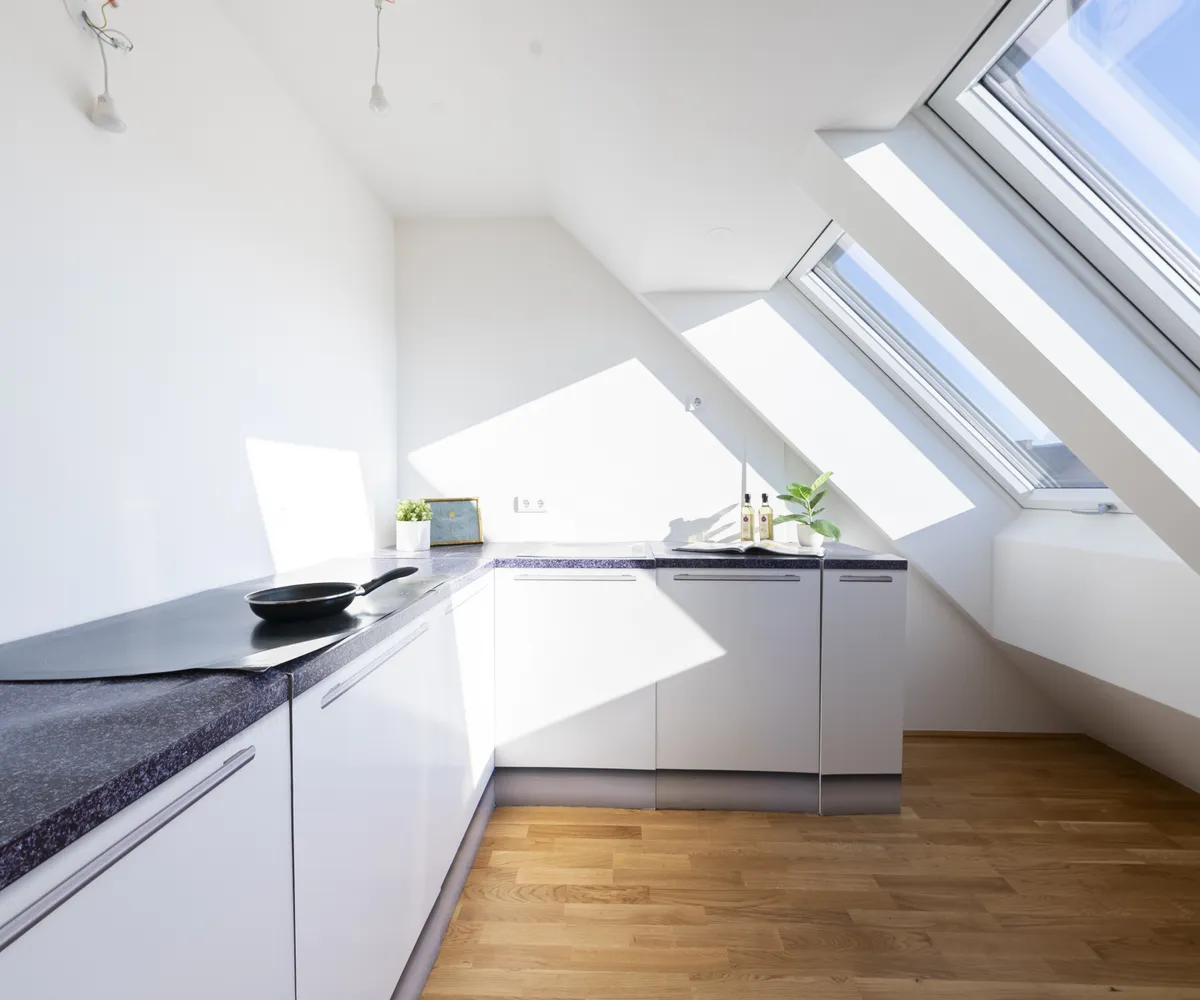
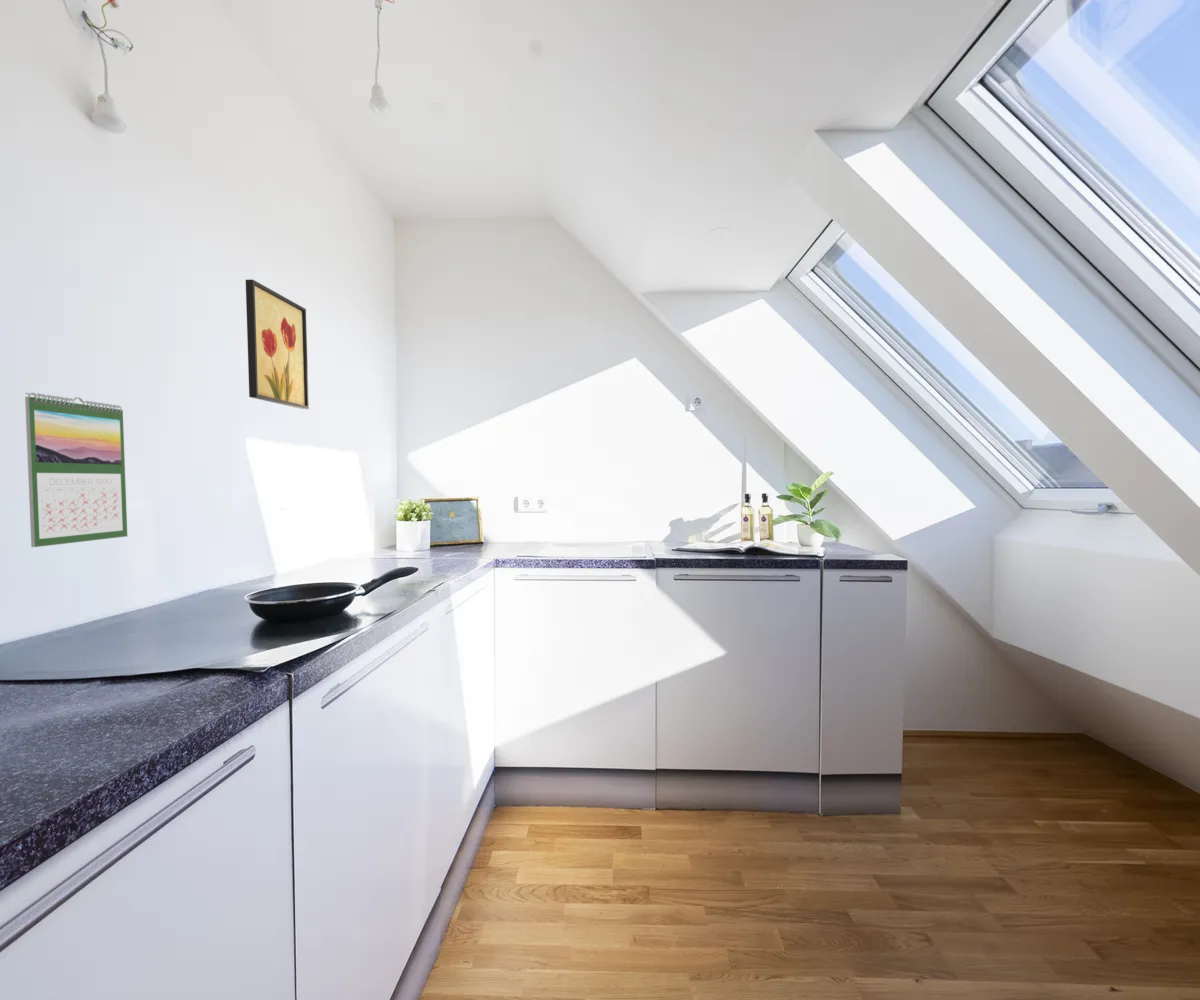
+ calendar (80, 469)
+ wall art (277, 349)
